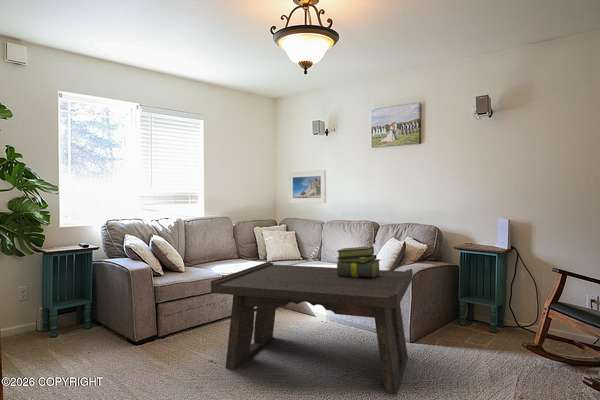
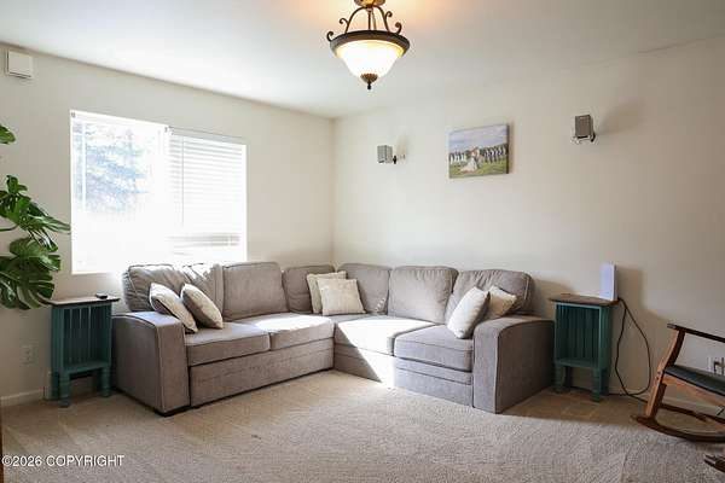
- stack of books (357, 261)
- coffee table (325, 309)
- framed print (306, 187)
